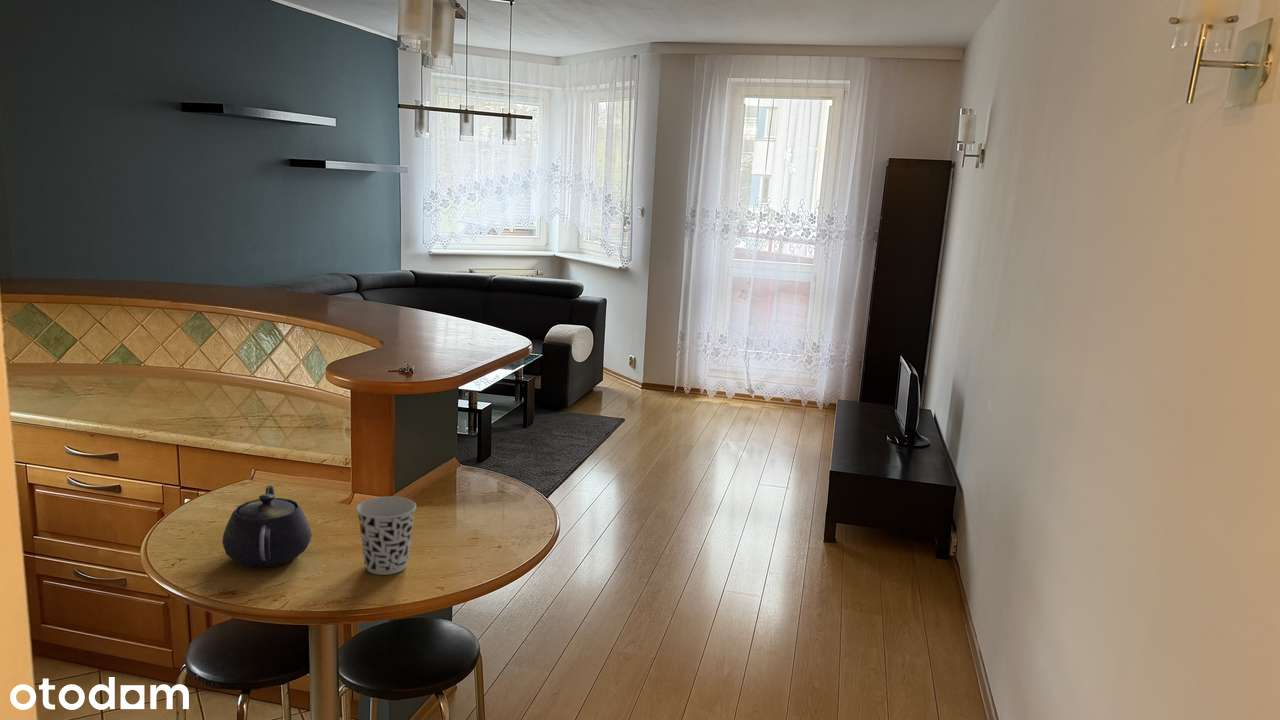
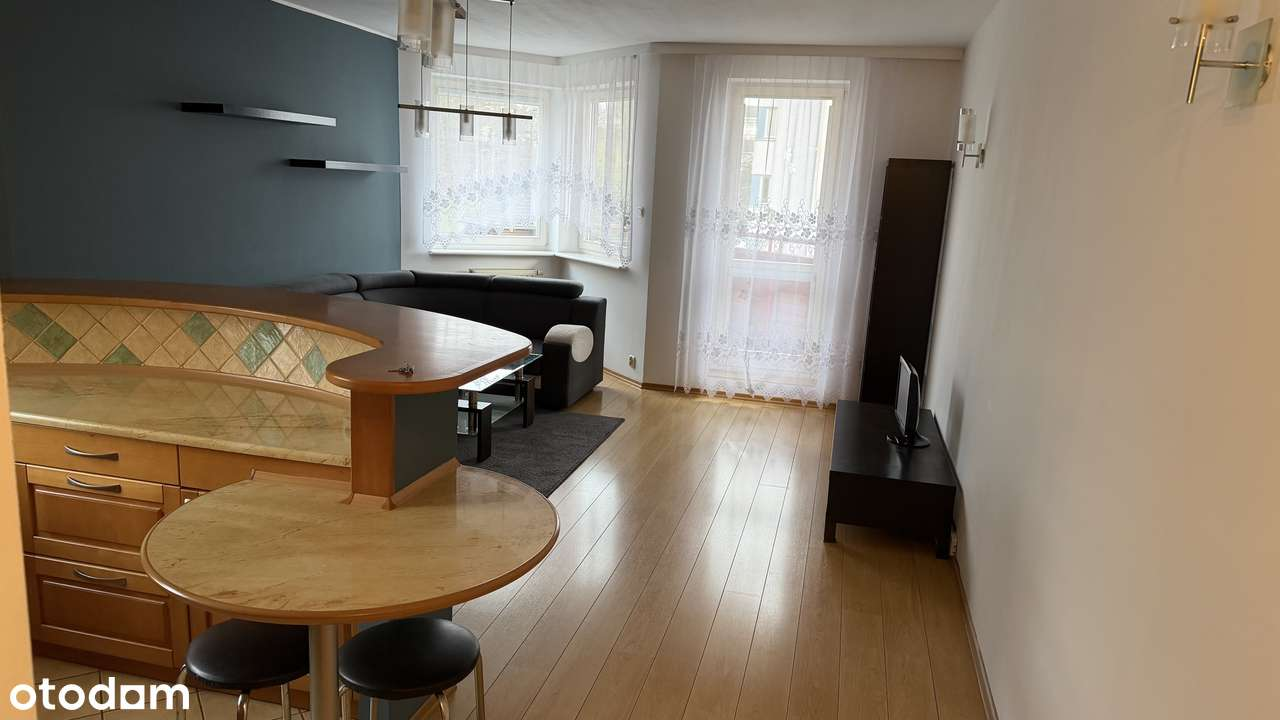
- cup (386, 536)
- teapot (267, 524)
